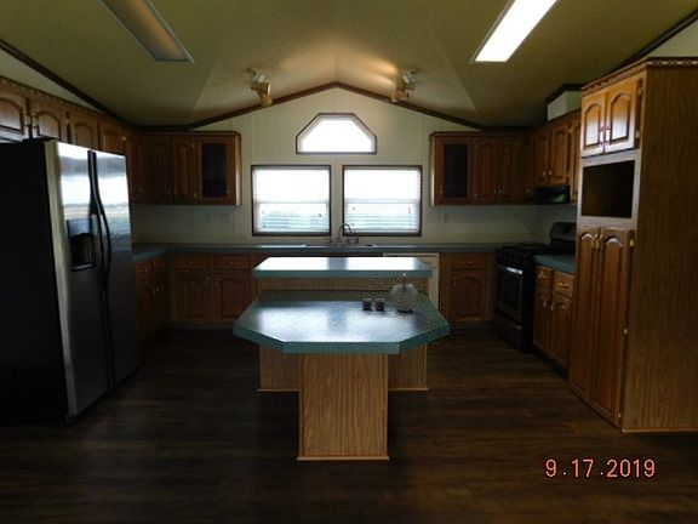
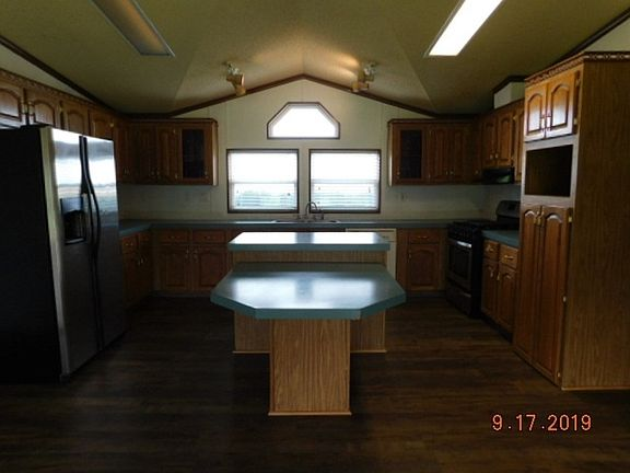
- kettle (391, 291)
